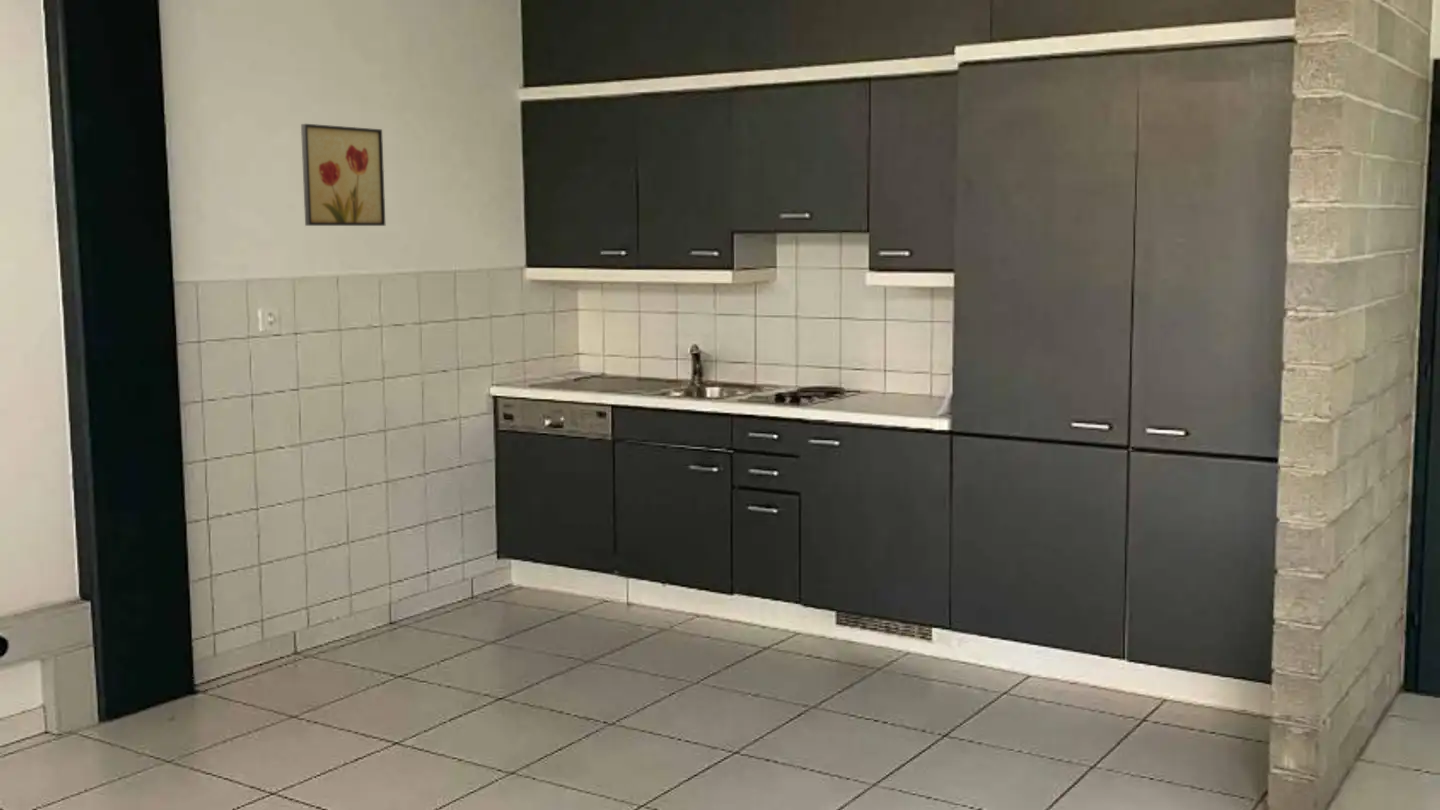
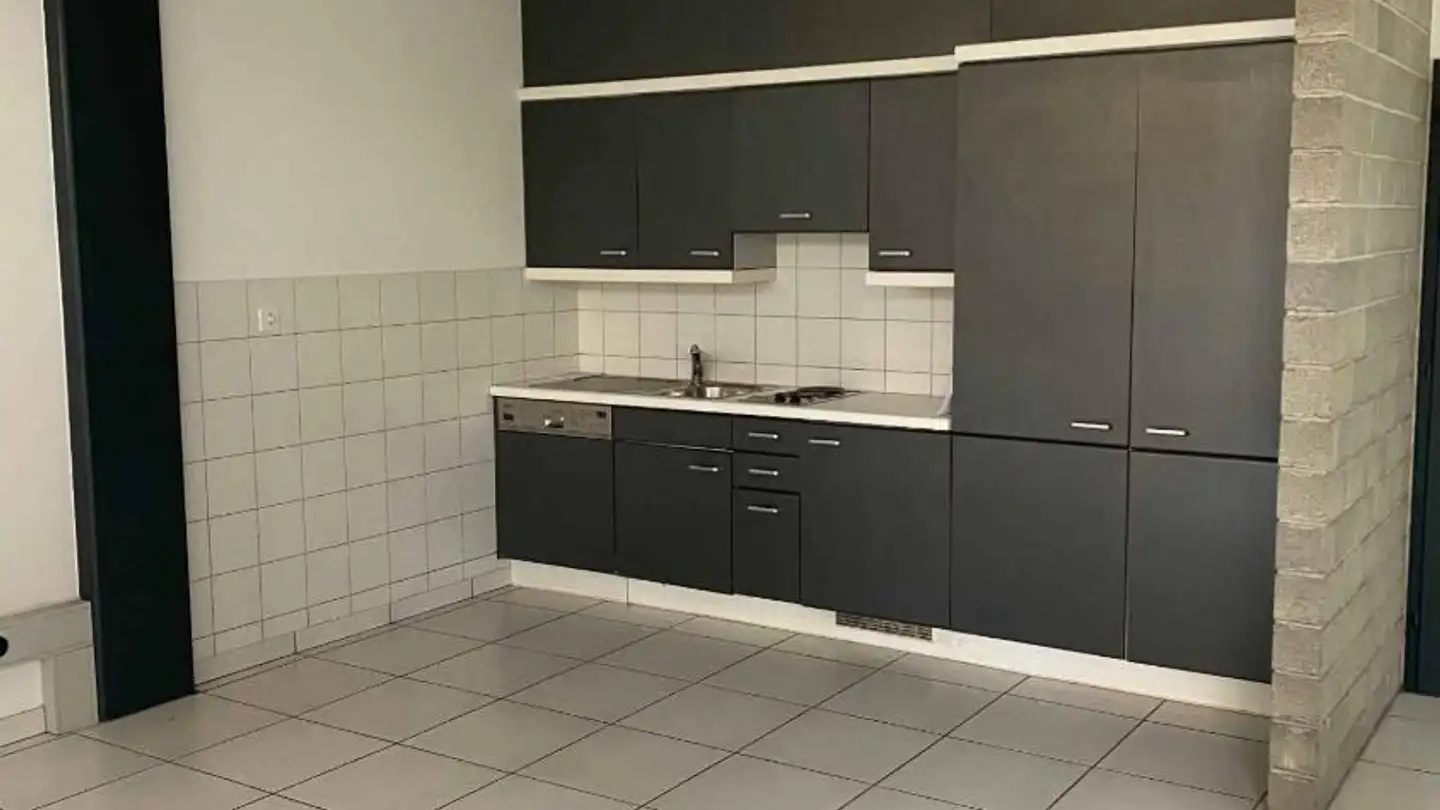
- wall art (343, 176)
